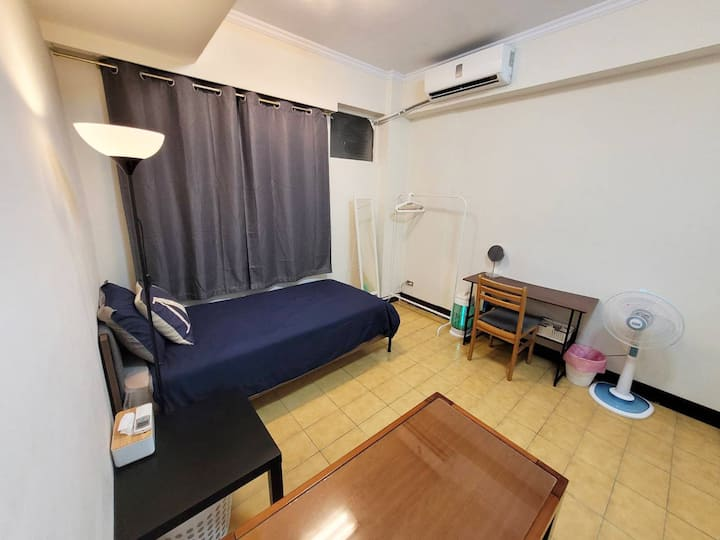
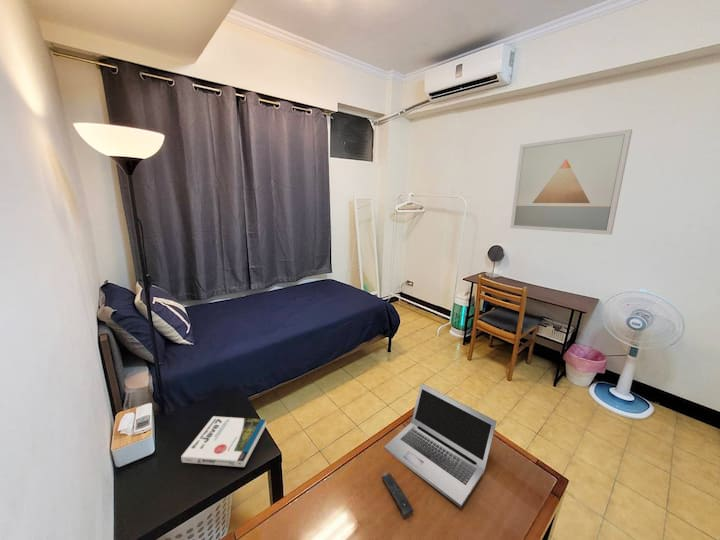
+ remote control (395, 492)
+ wall art (562, 186)
+ laptop (438, 435)
+ book (227, 439)
